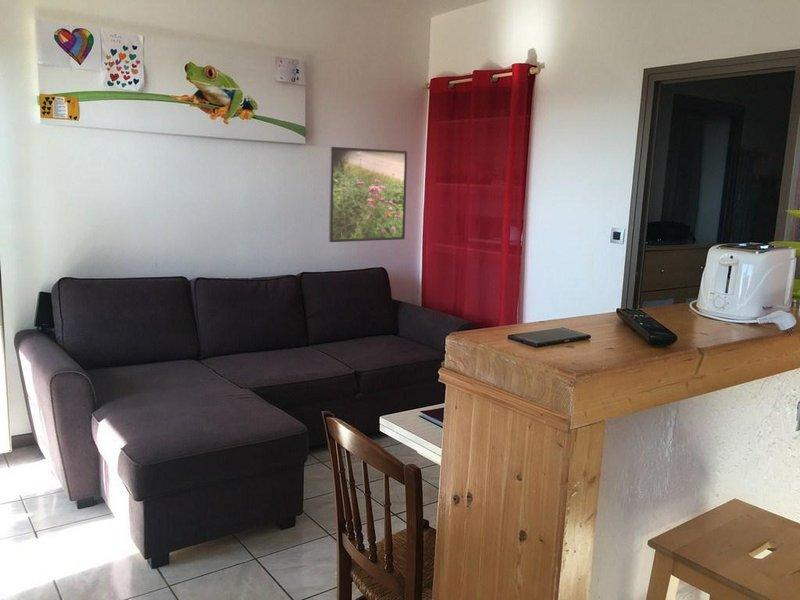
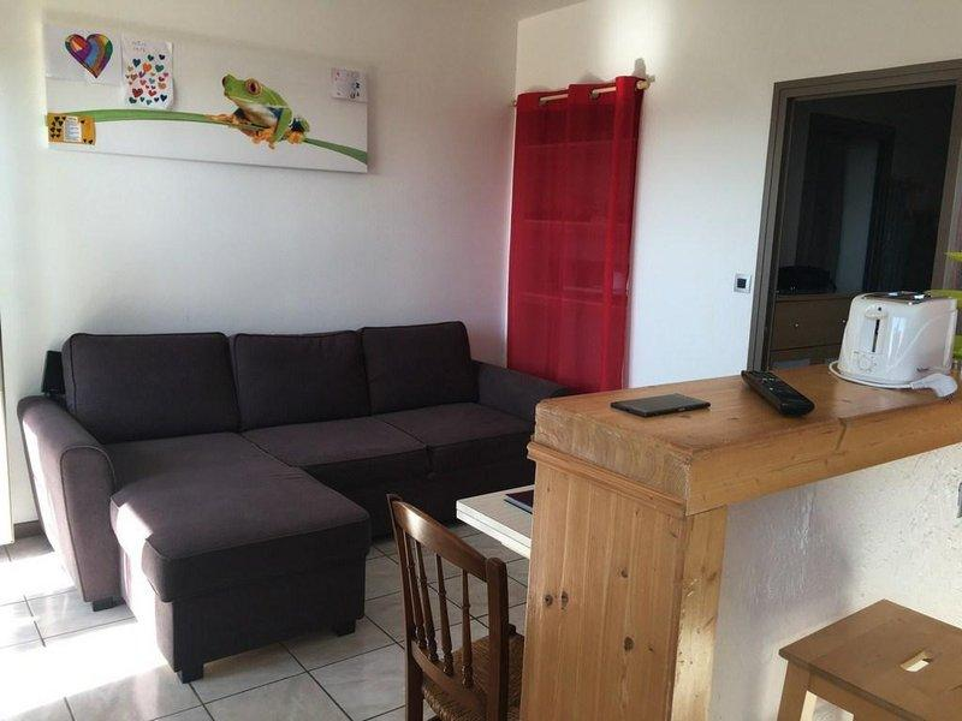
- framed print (369, 195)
